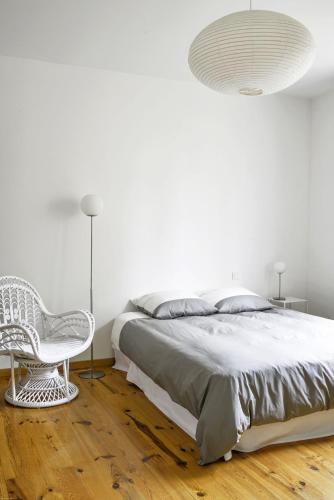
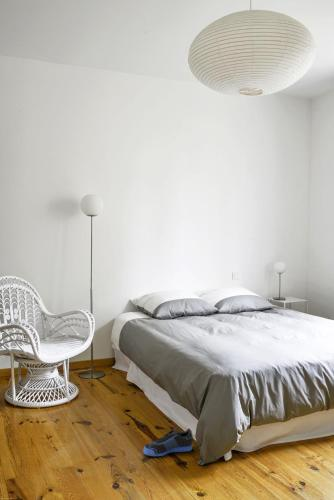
+ sneaker (168, 441)
